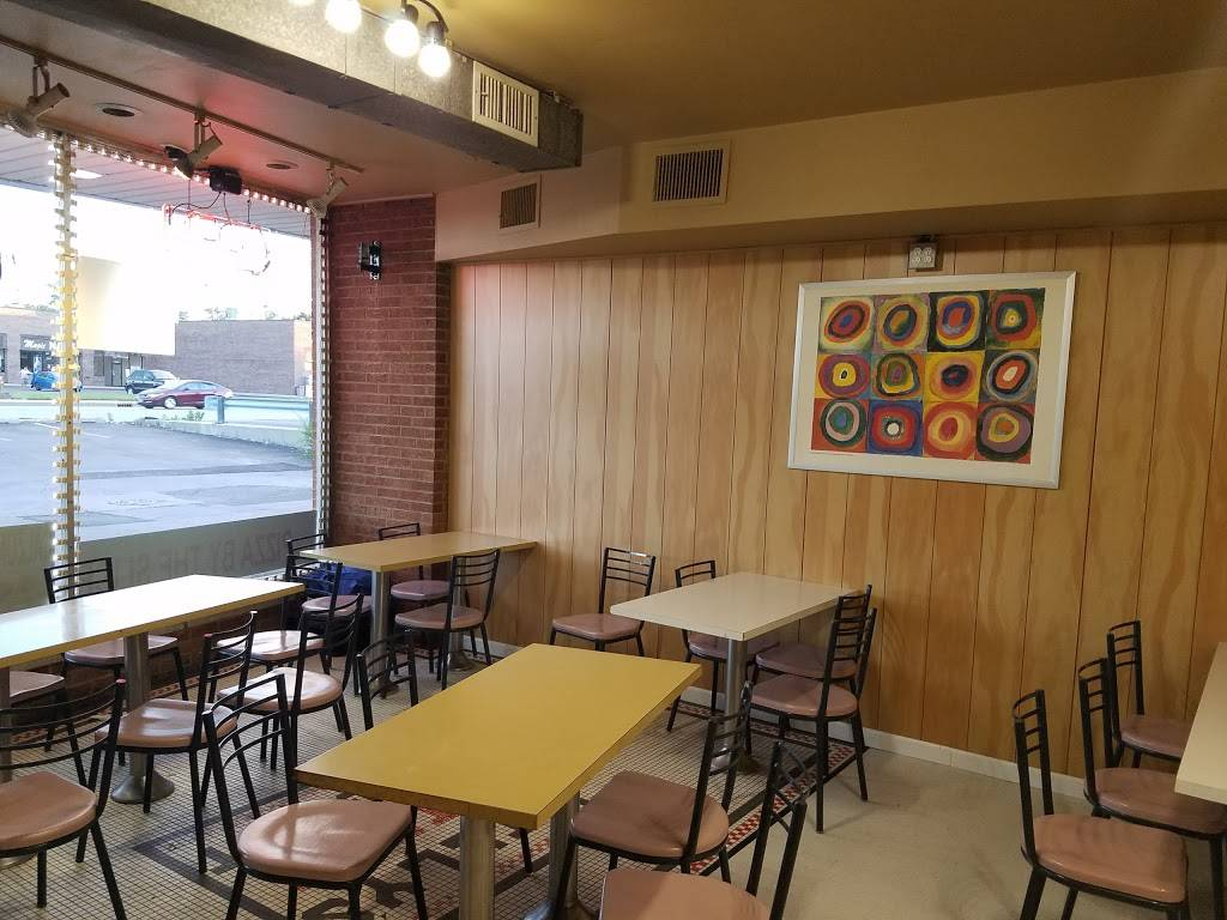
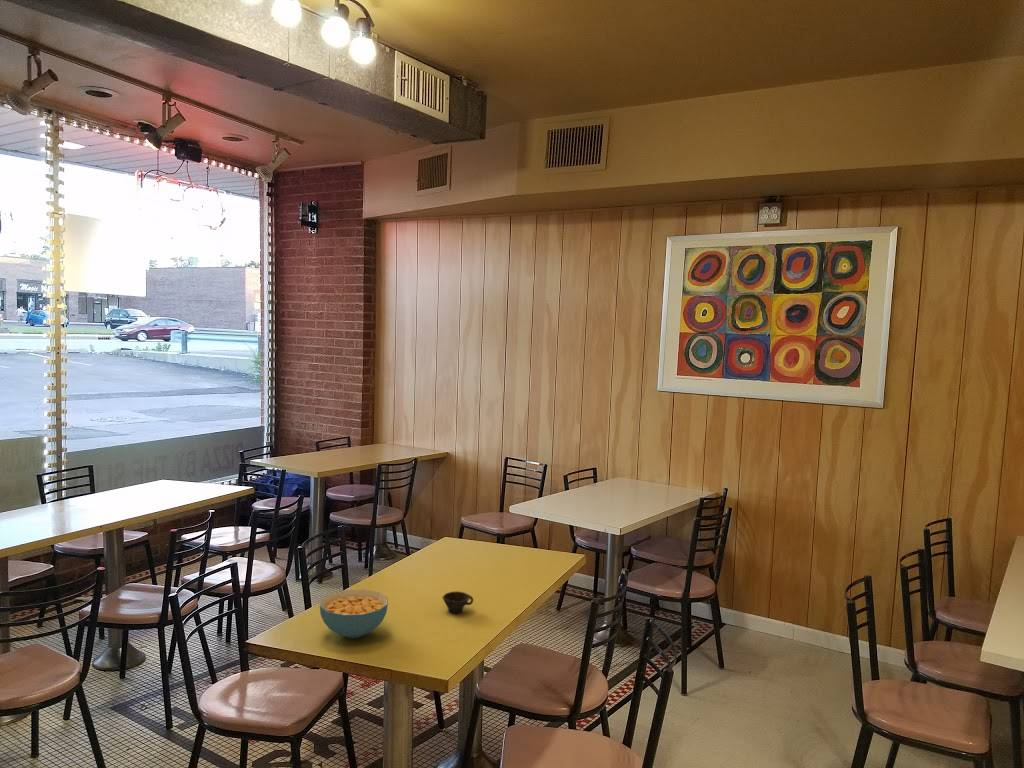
+ cereal bowl (353, 617)
+ cup (457, 603)
